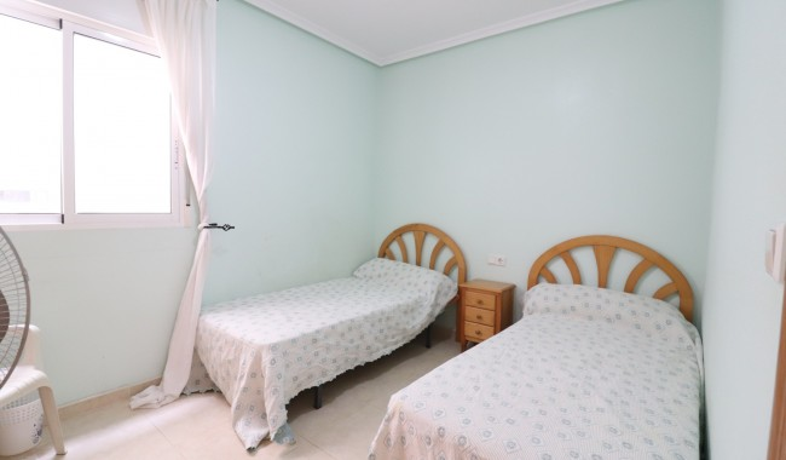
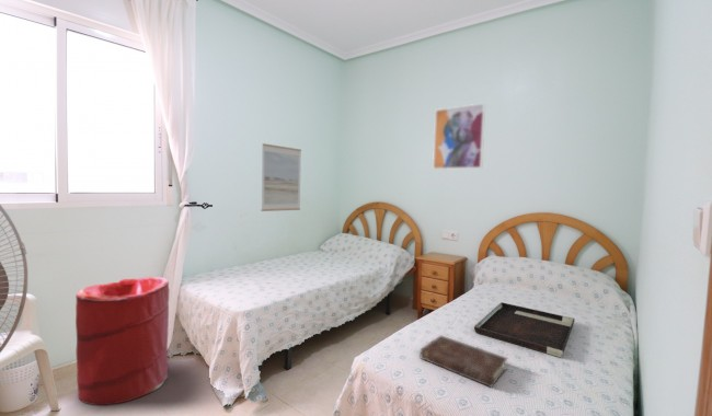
+ laundry hamper (125, 332)
+ tray (526, 325)
+ book (462, 358)
+ wall art (282, 178)
+ wall art (457, 138)
